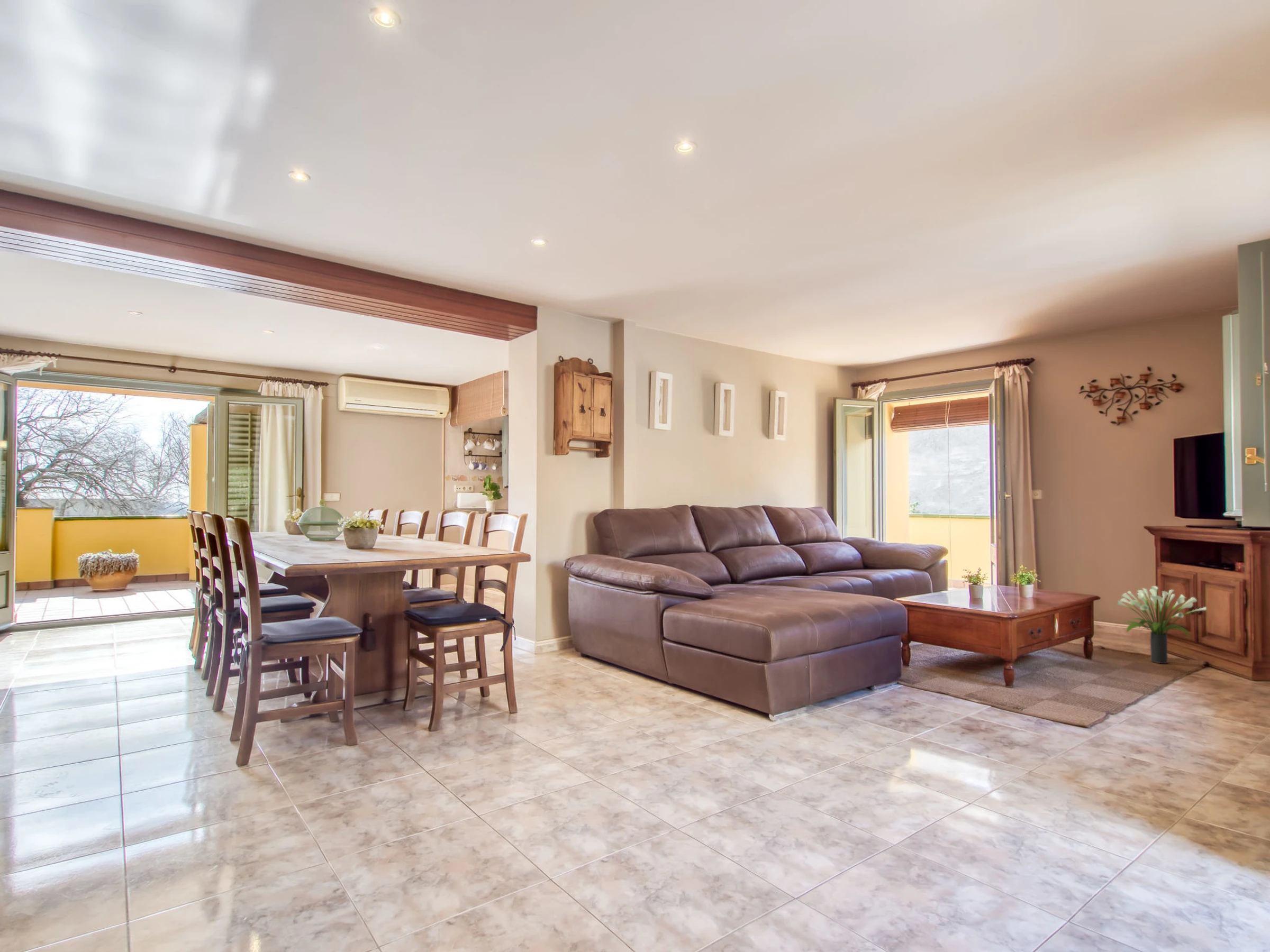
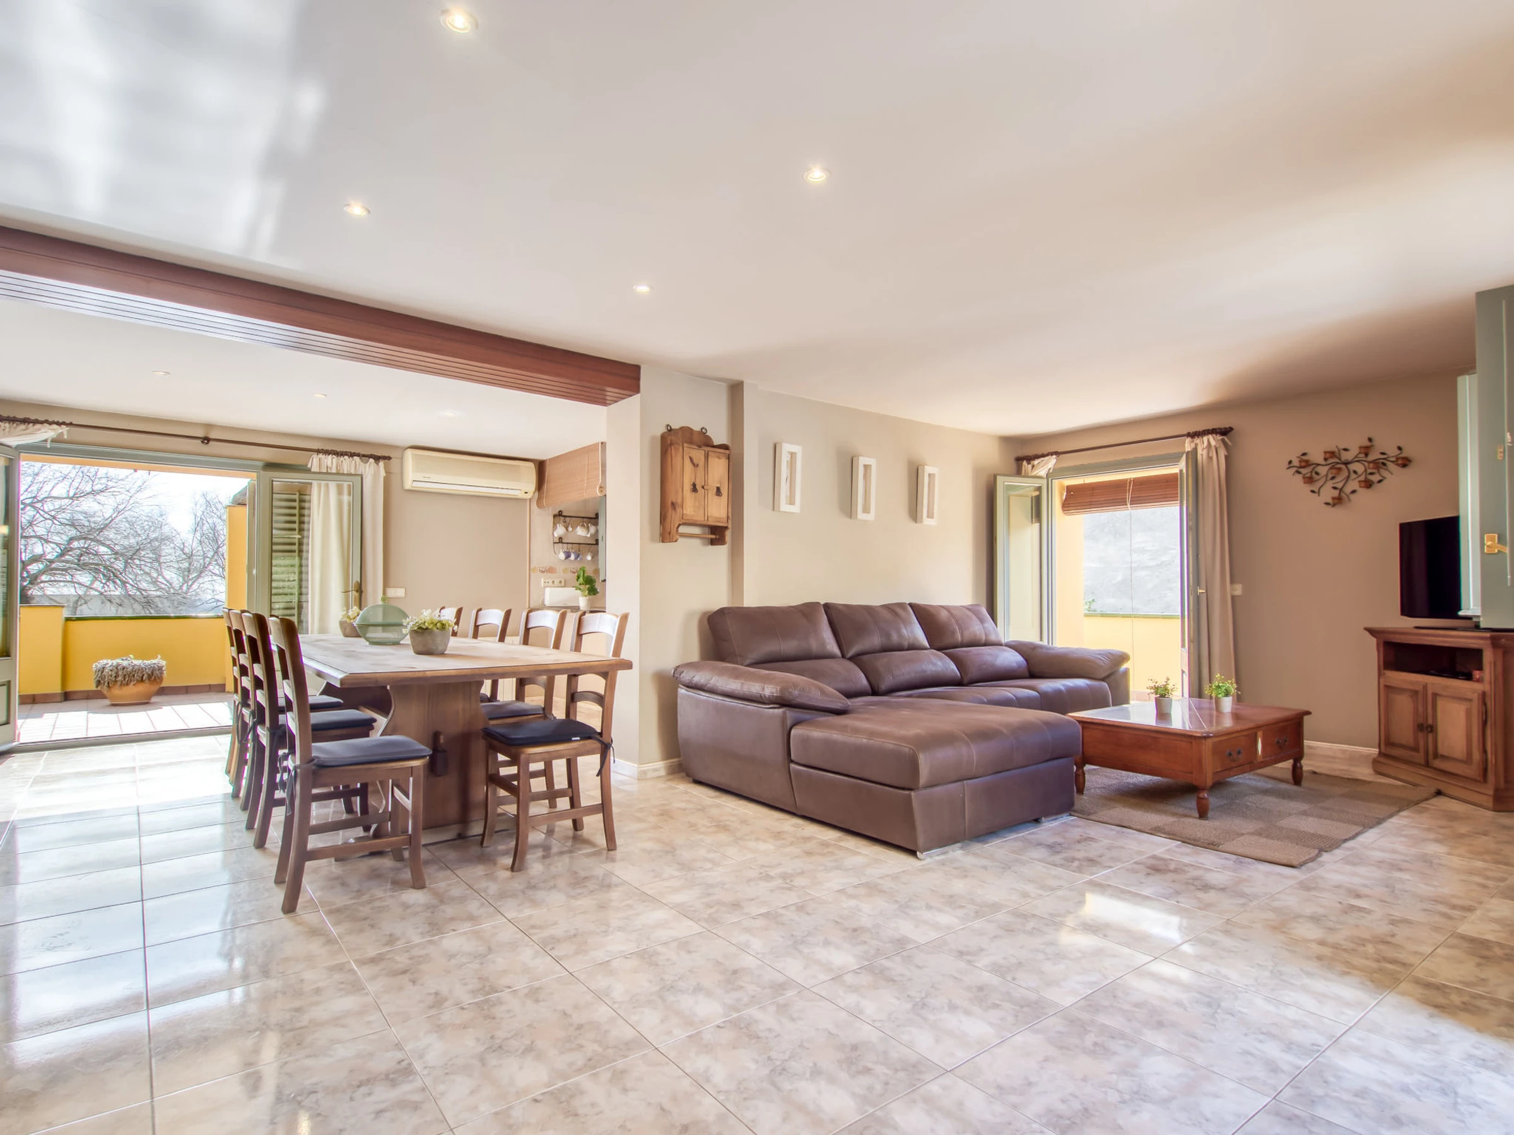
- potted plant (1160, 624)
